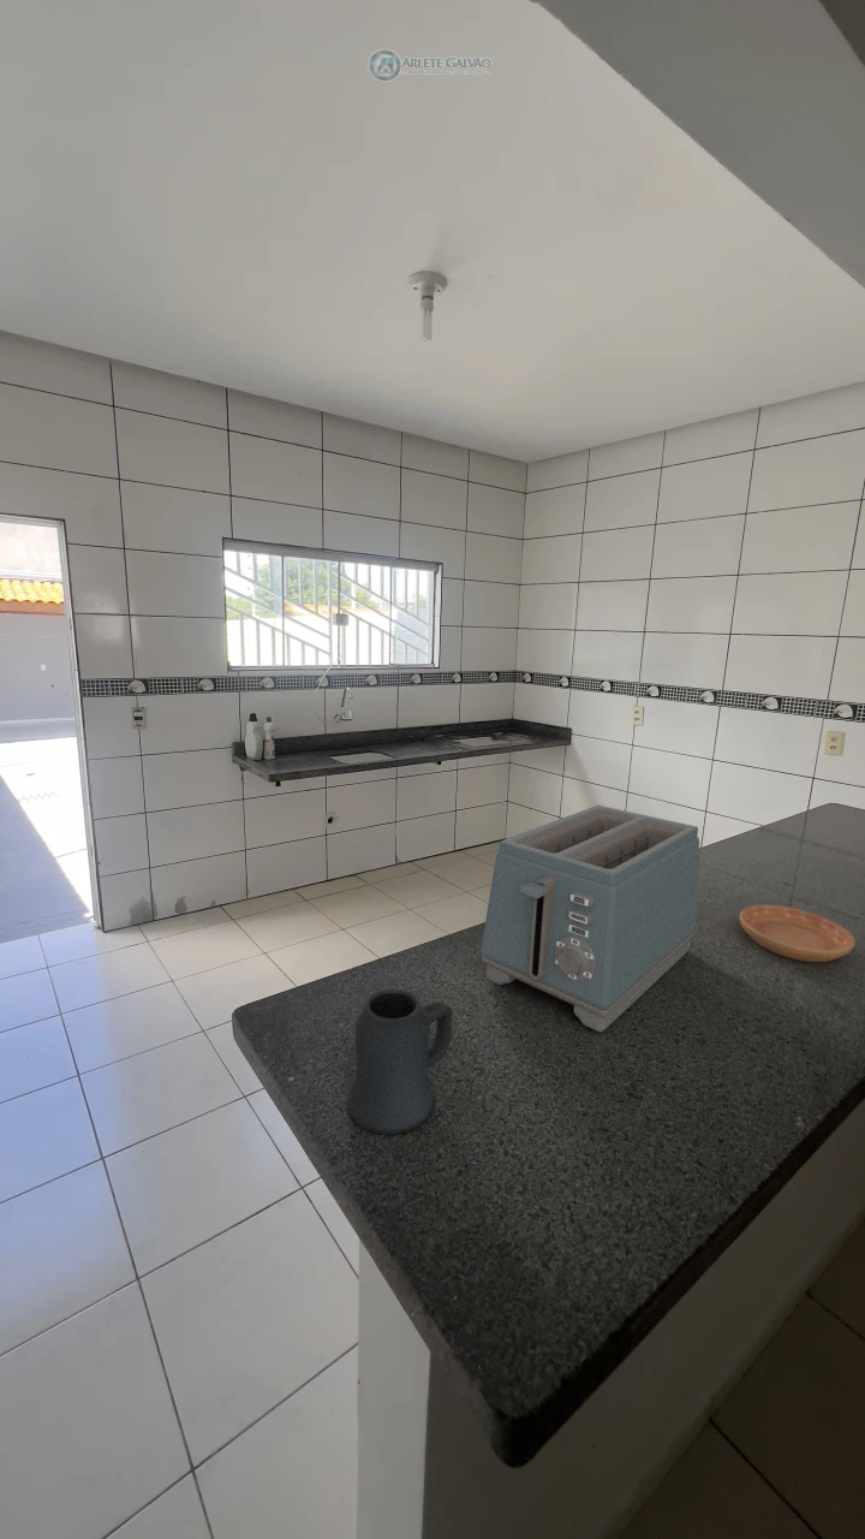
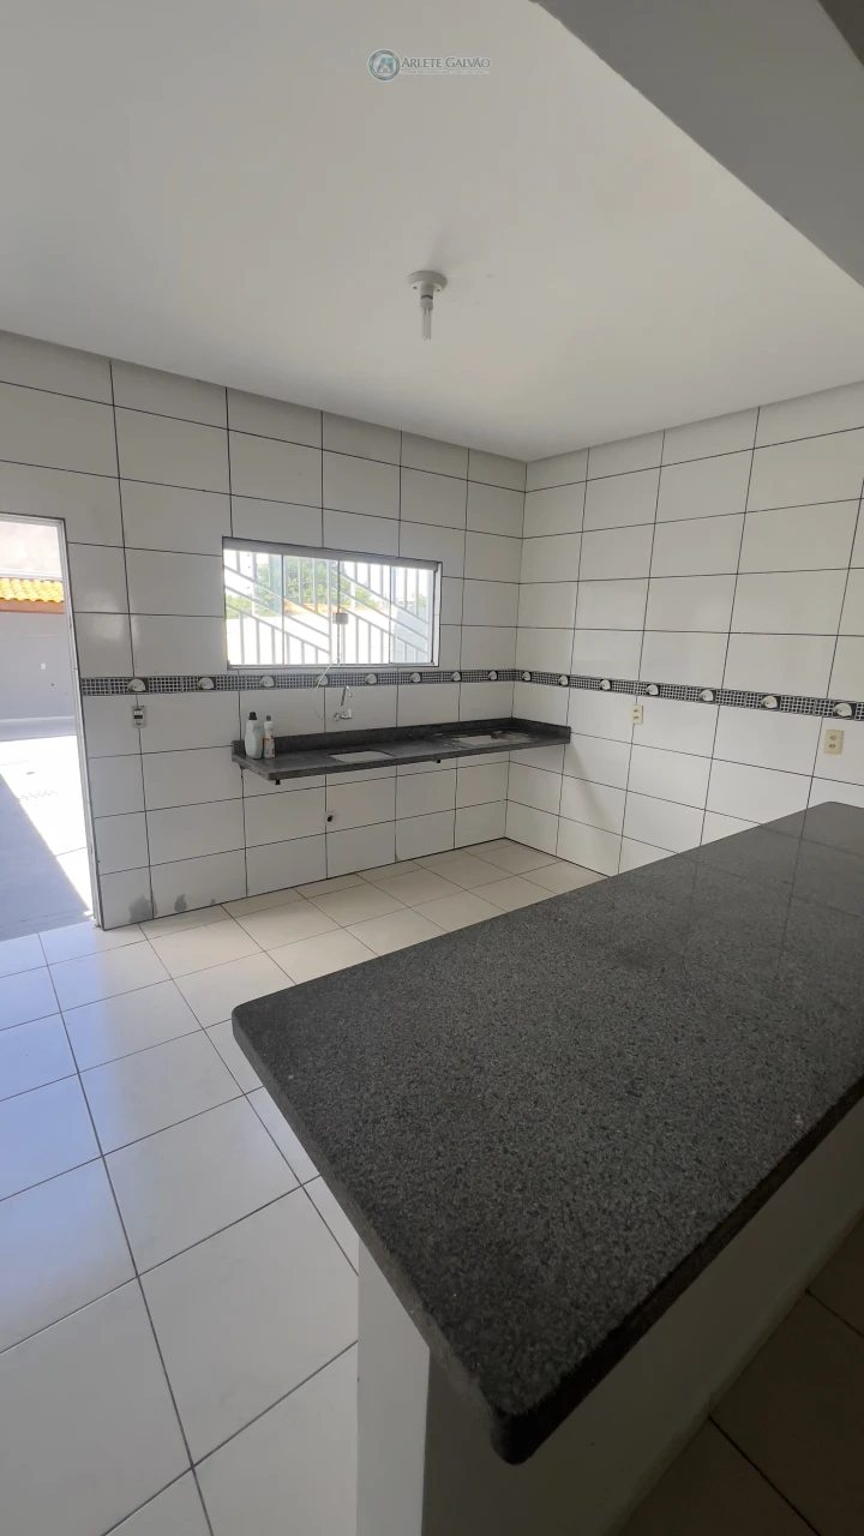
- toaster (591, 904)
- saucer (793, 933)
- mug (402, 1047)
